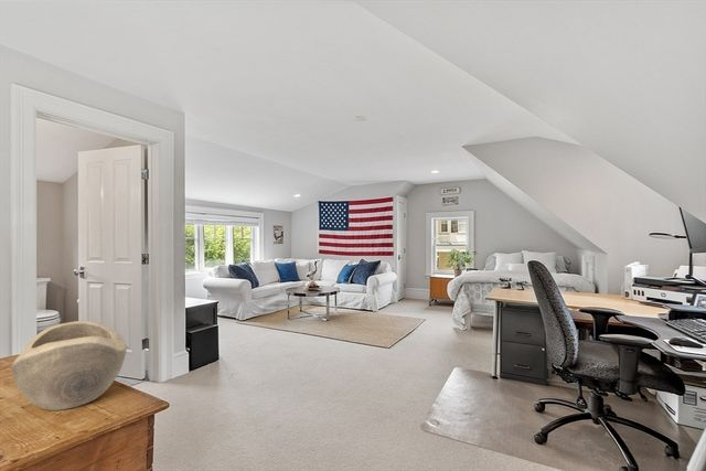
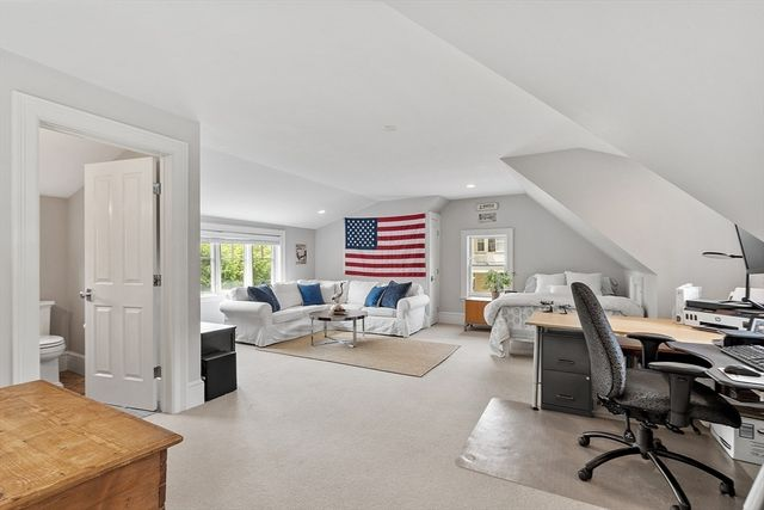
- decorative bowl (74, 363)
